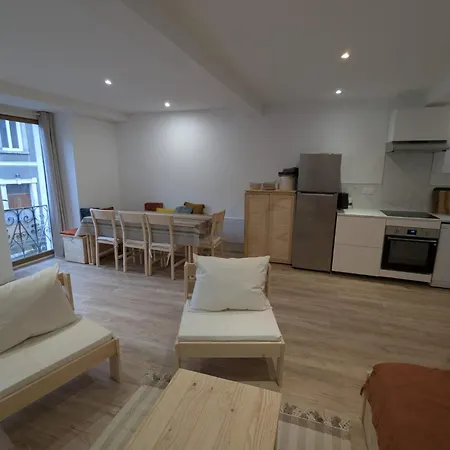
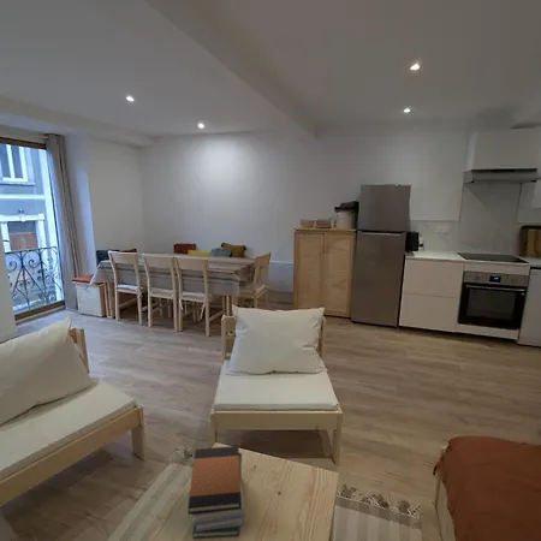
+ book stack (218, 489)
